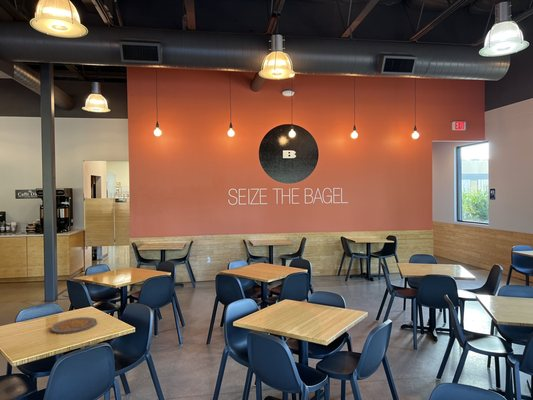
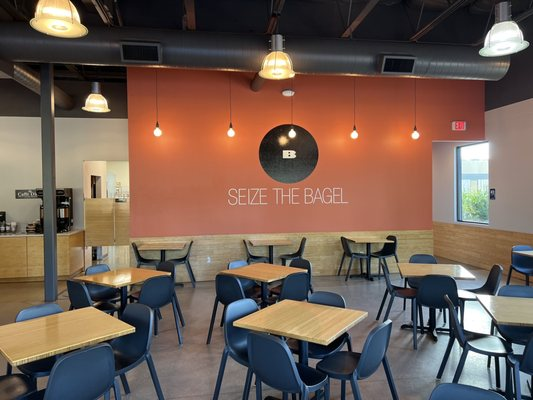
- plate (74, 325)
